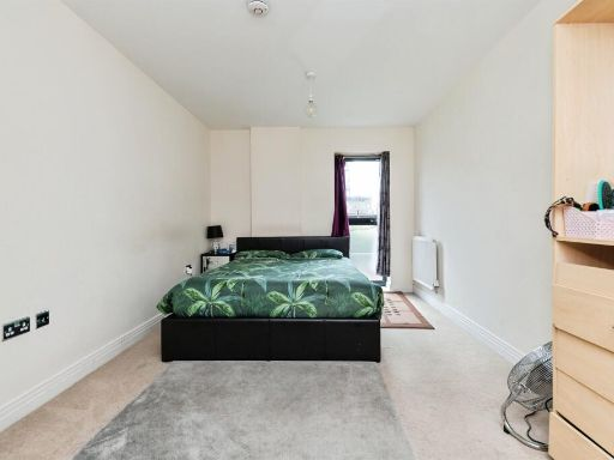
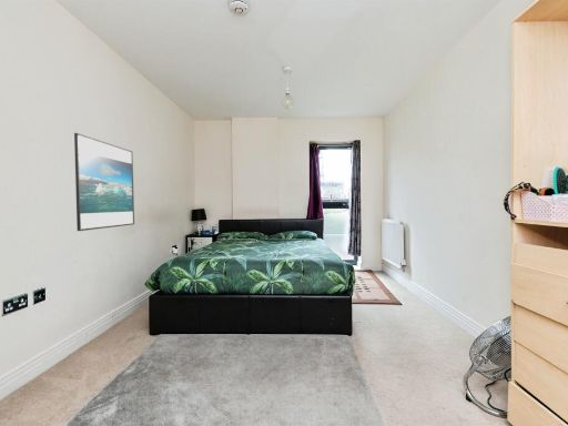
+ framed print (109, 185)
